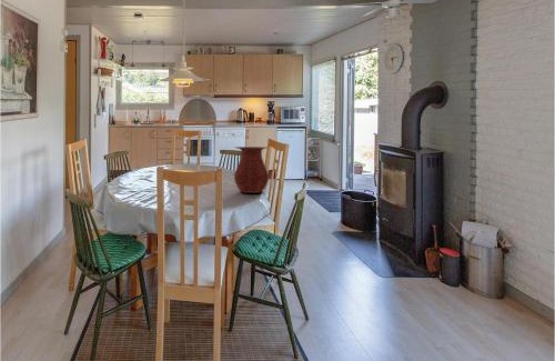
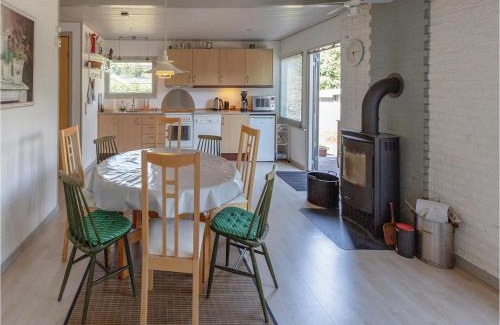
- vase (251, 169)
